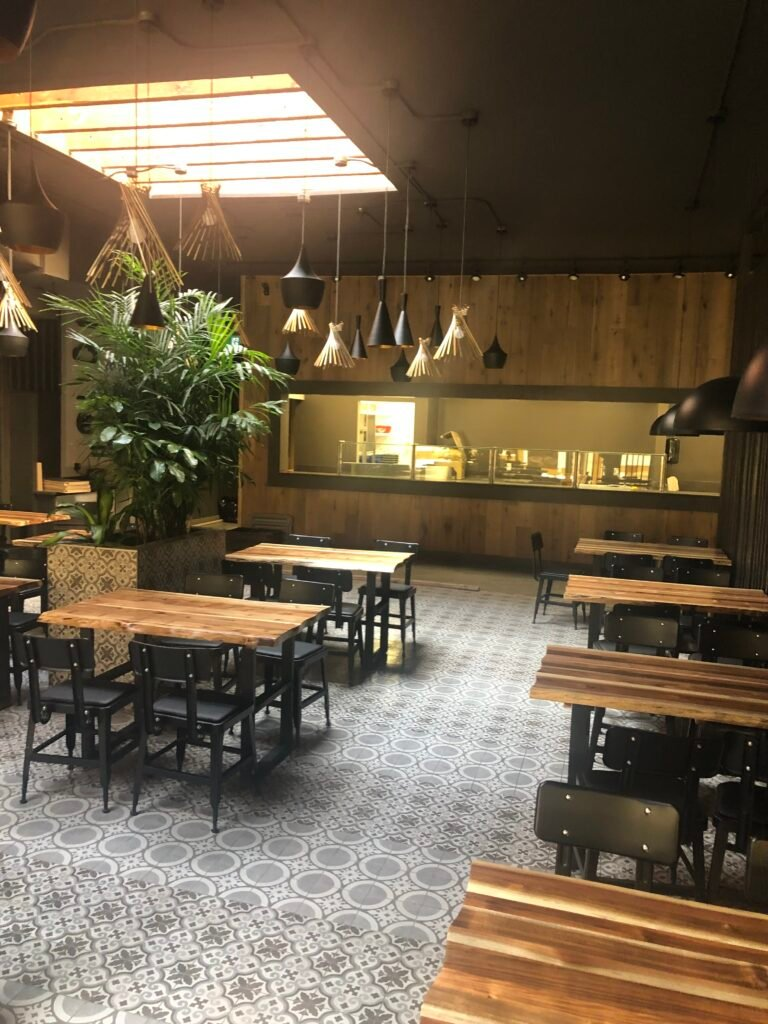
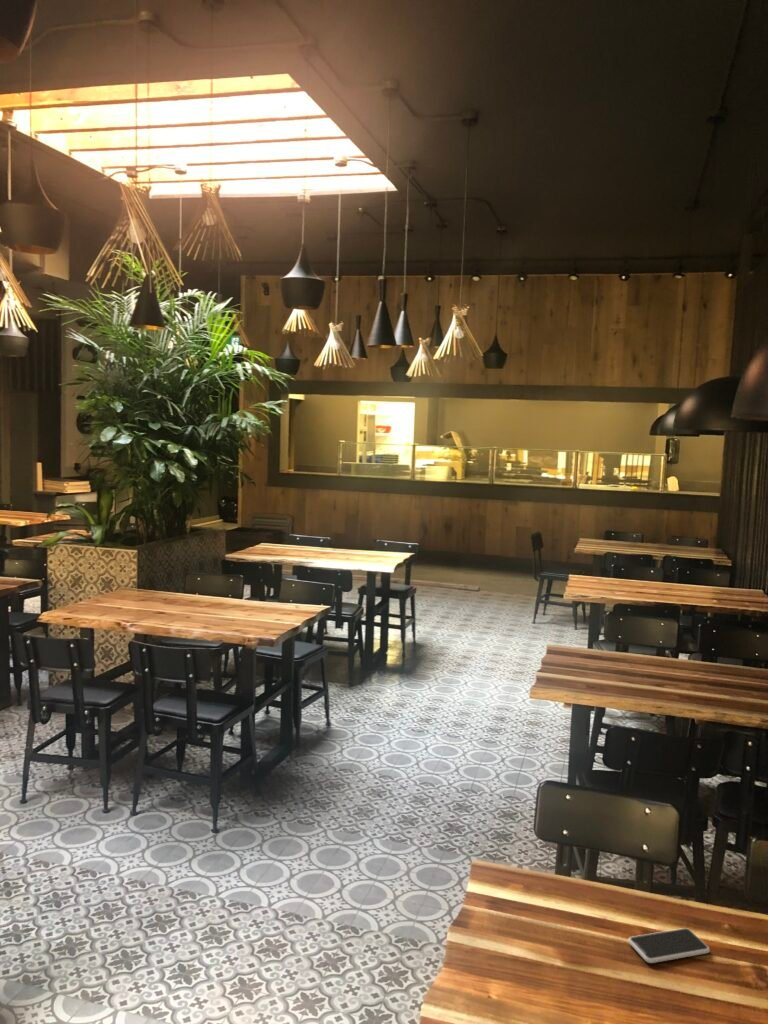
+ smartphone (668, 944)
